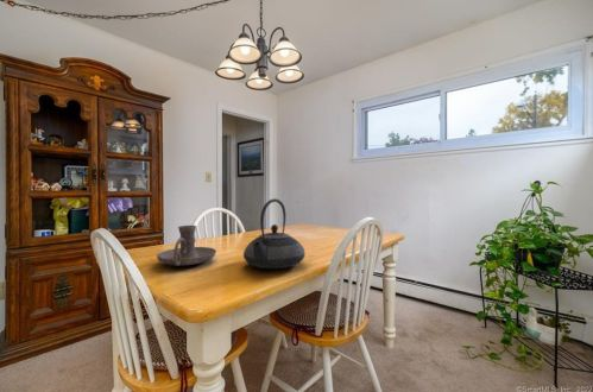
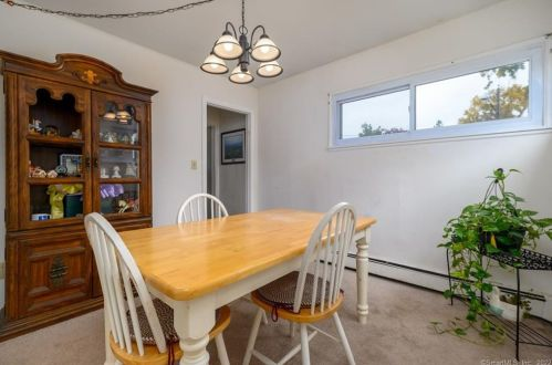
- candle holder (185, 245)
- teapot (272, 232)
